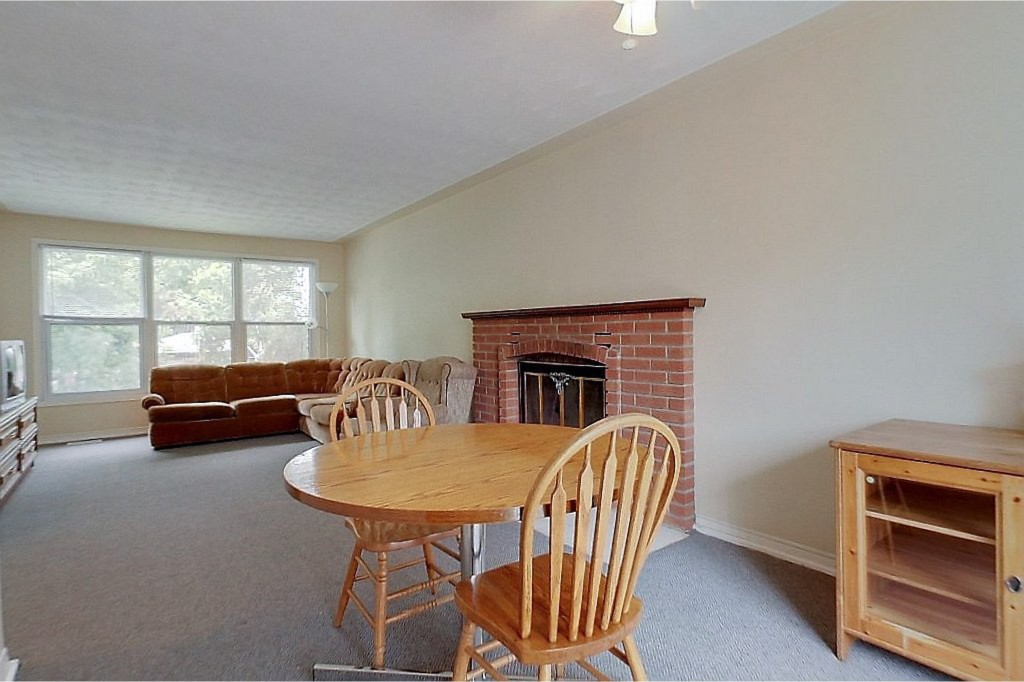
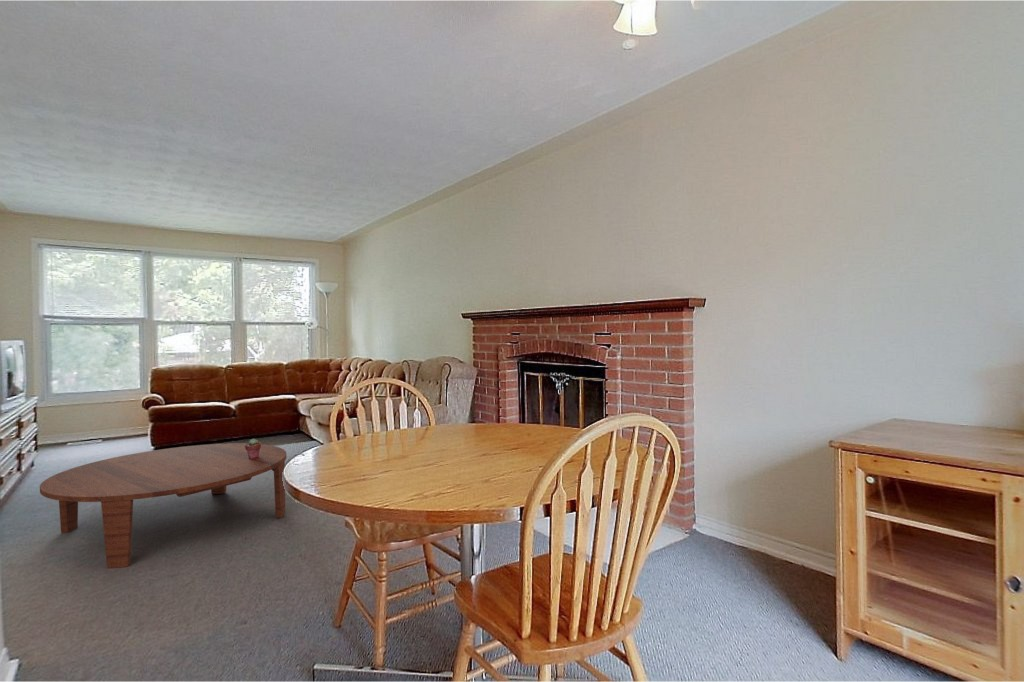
+ coffee table (177, 493)
+ potted succulent (253, 447)
